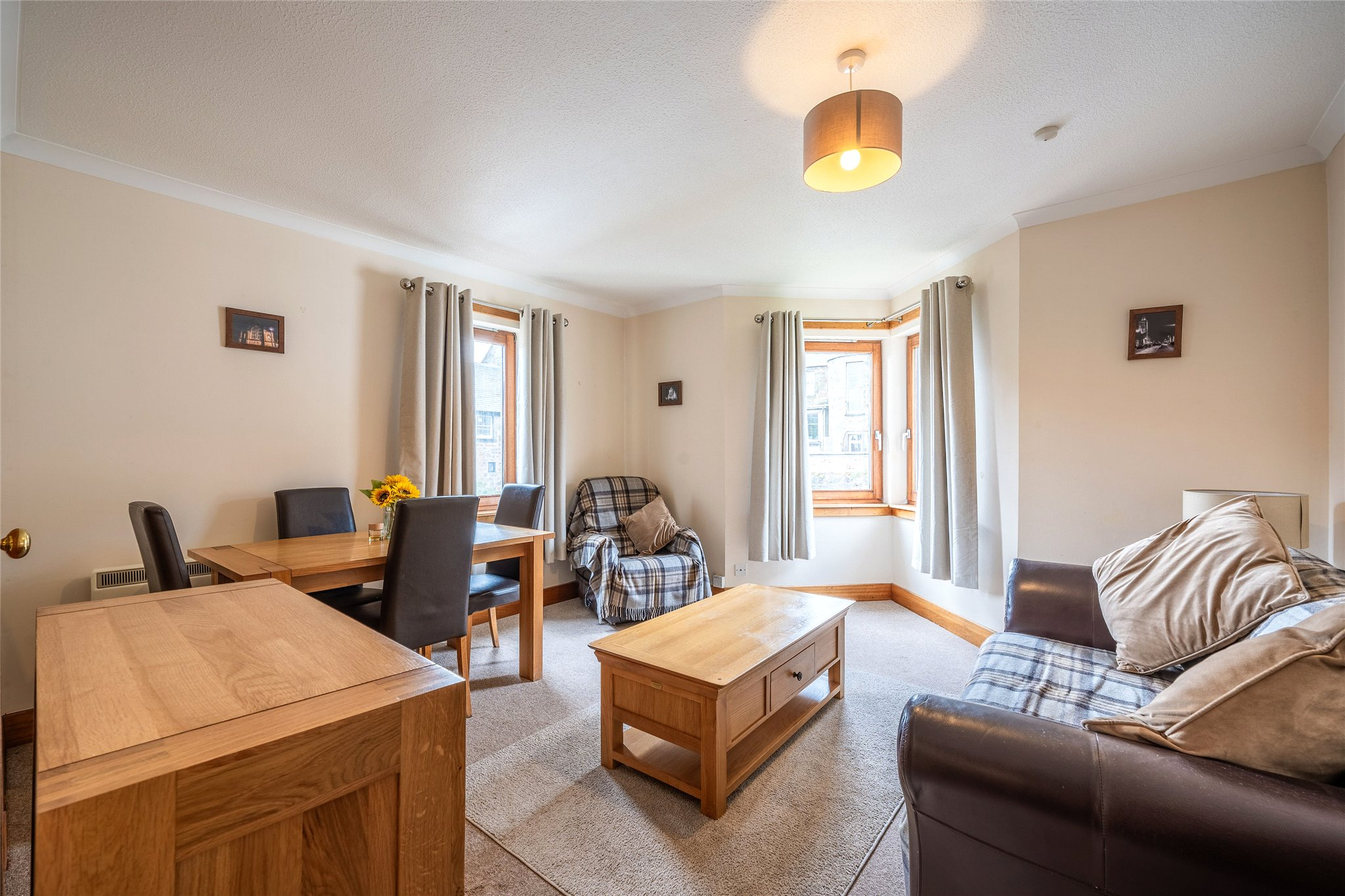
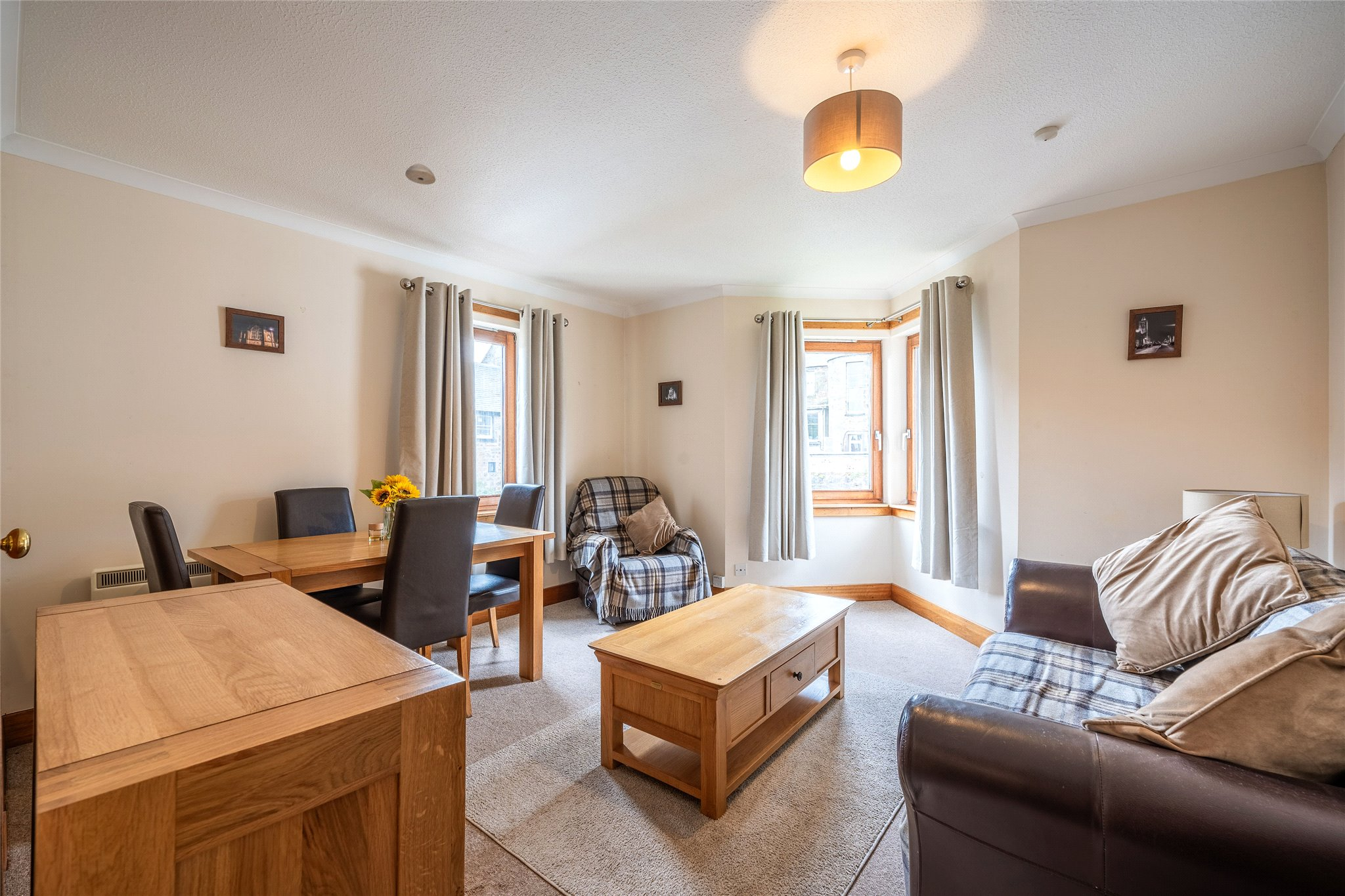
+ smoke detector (420, 172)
